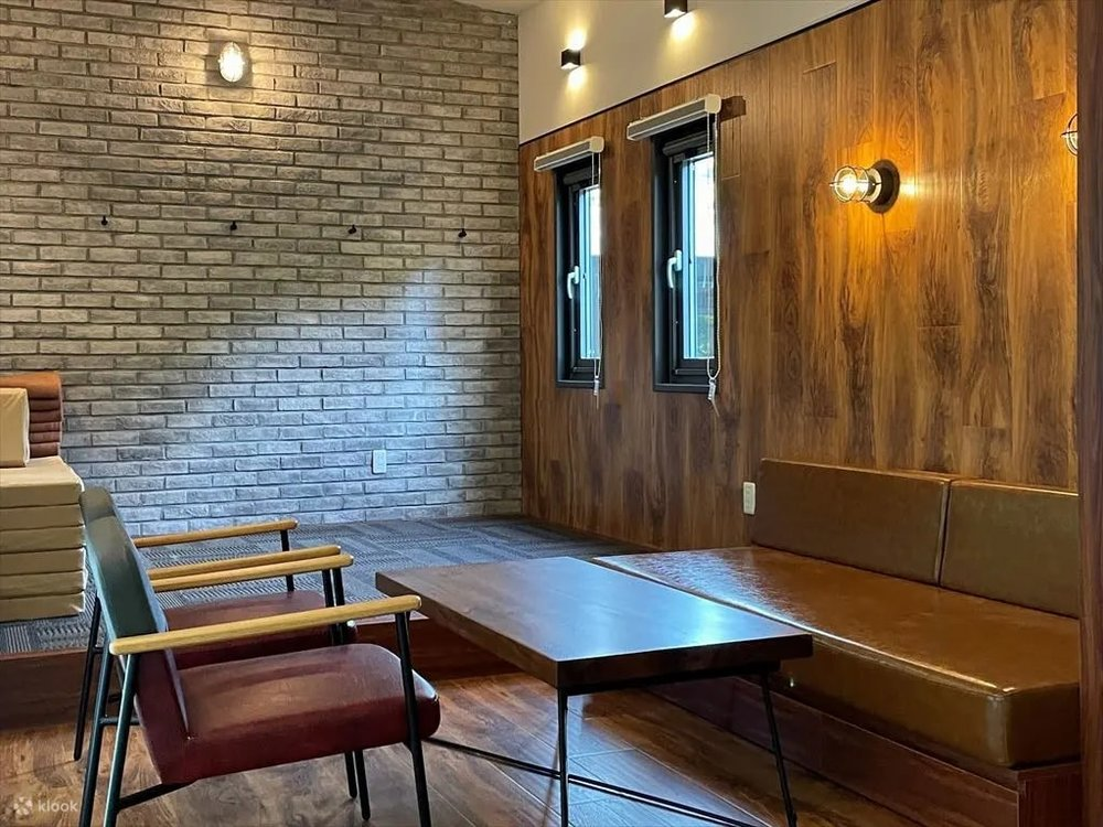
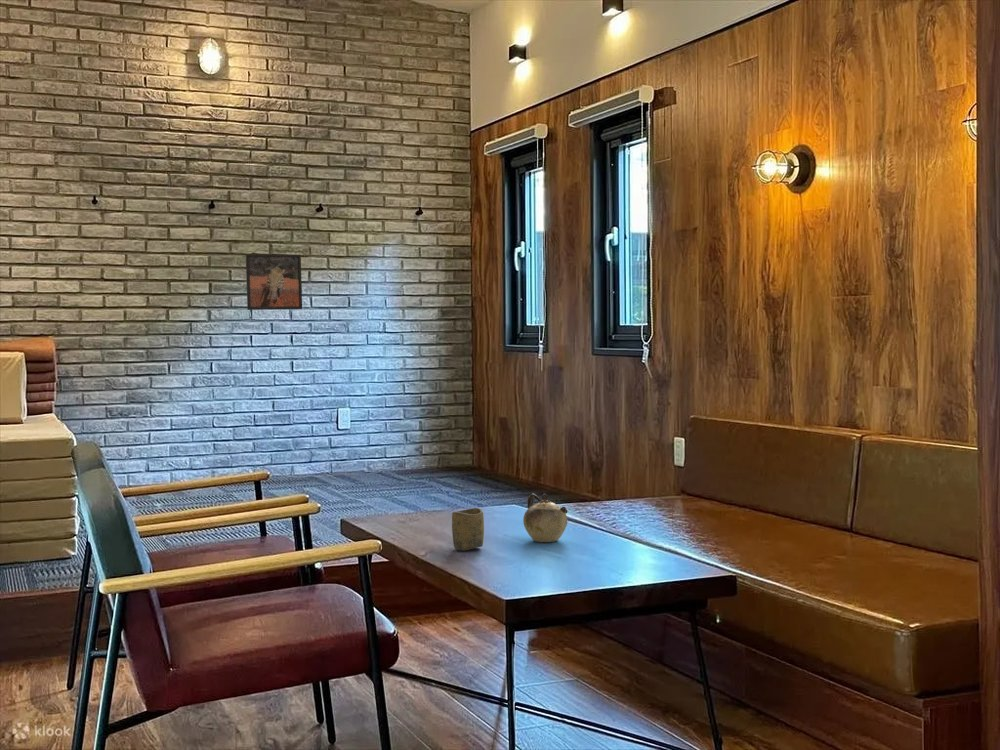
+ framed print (274, 281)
+ cup (468, 529)
+ teapot (547, 517)
